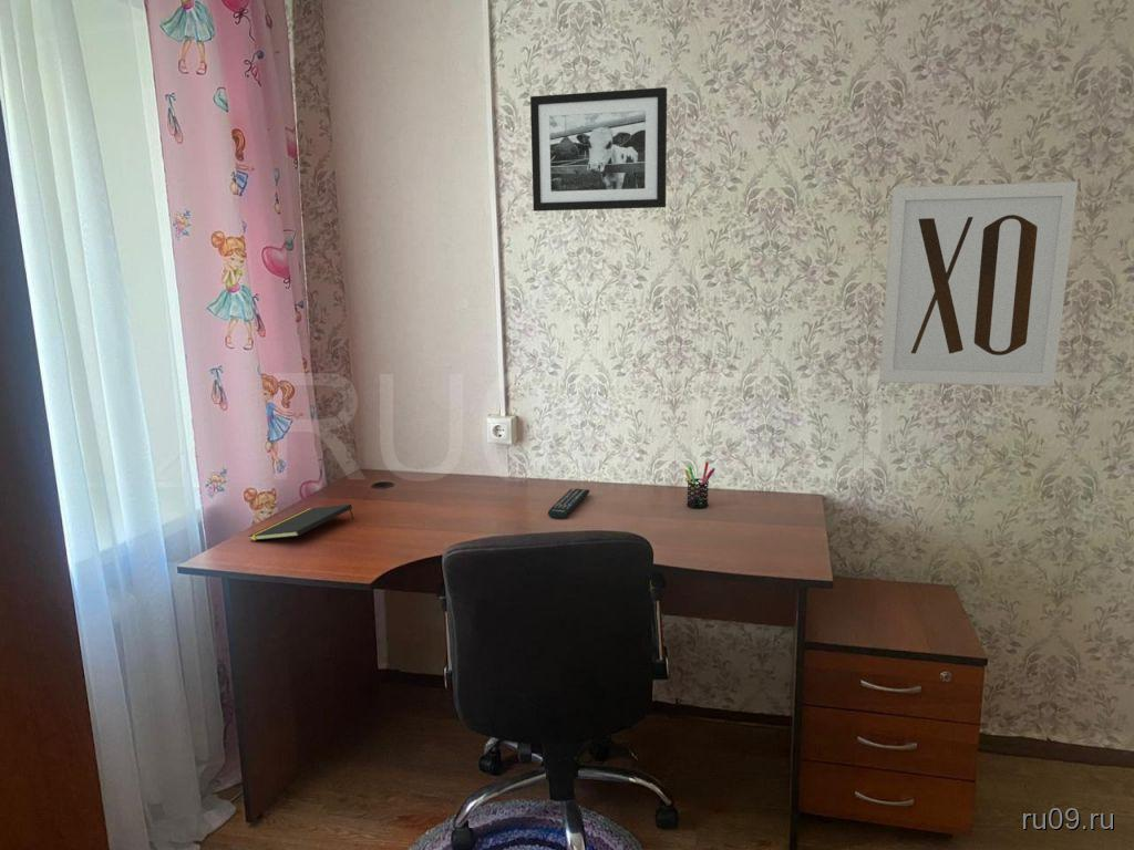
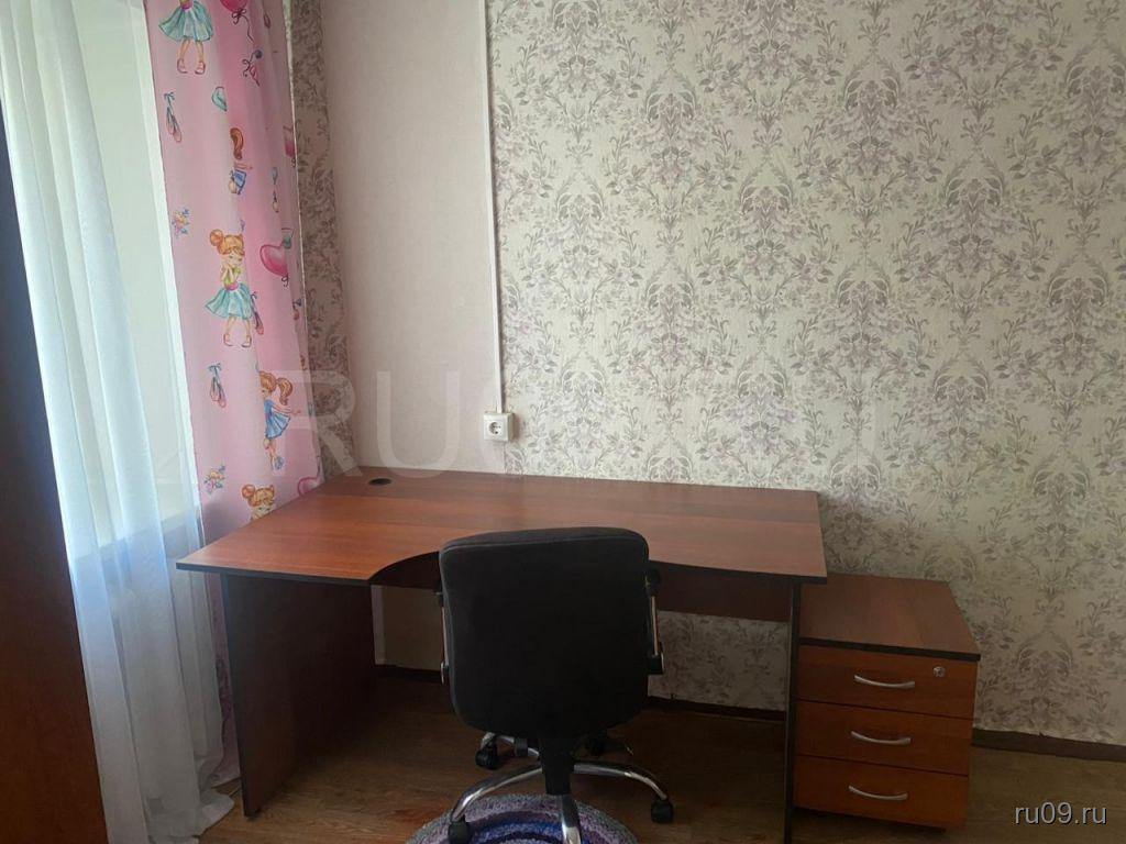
- pen holder (697, 484)
- notepad (301, 521)
- remote control (569, 502)
- wall art (972, 287)
- picture frame (597, 152)
